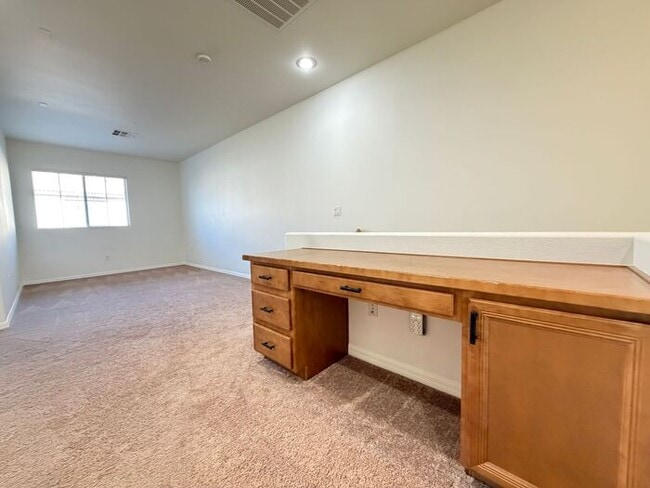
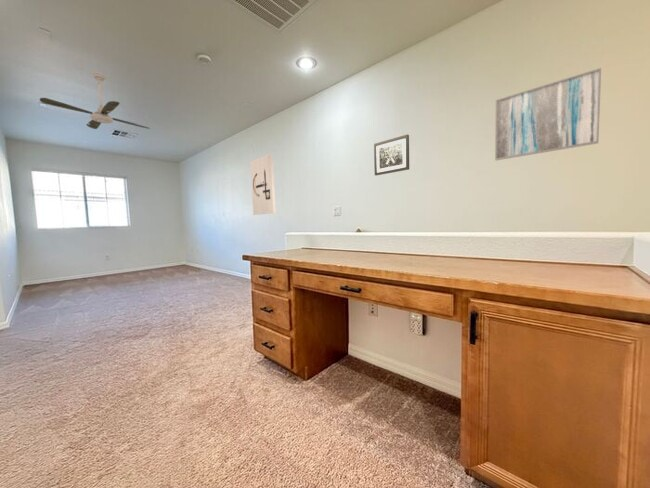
+ wall art (390, 156)
+ ceiling fan (100, 97)
+ wall art (262, 186)
+ wall art (542, 119)
